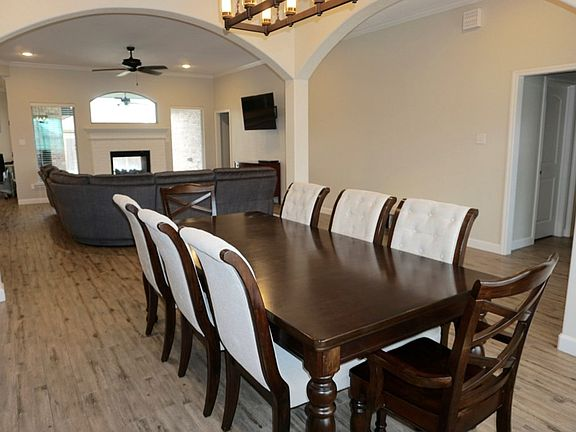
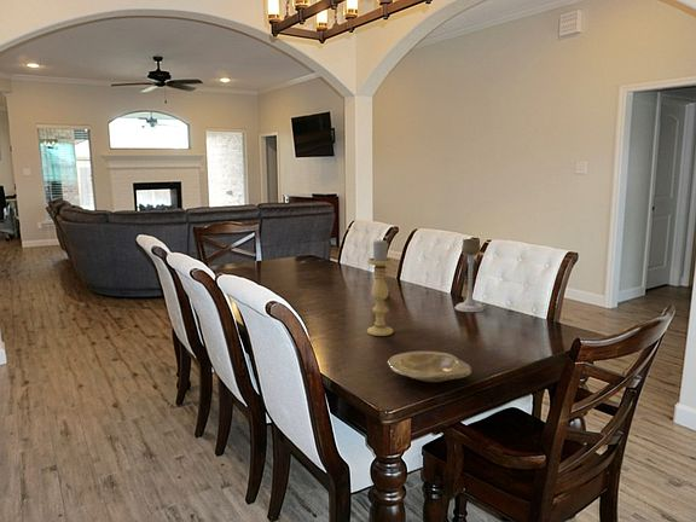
+ candle holder (379, 285)
+ plate (427, 369)
+ candle holder (470, 274)
